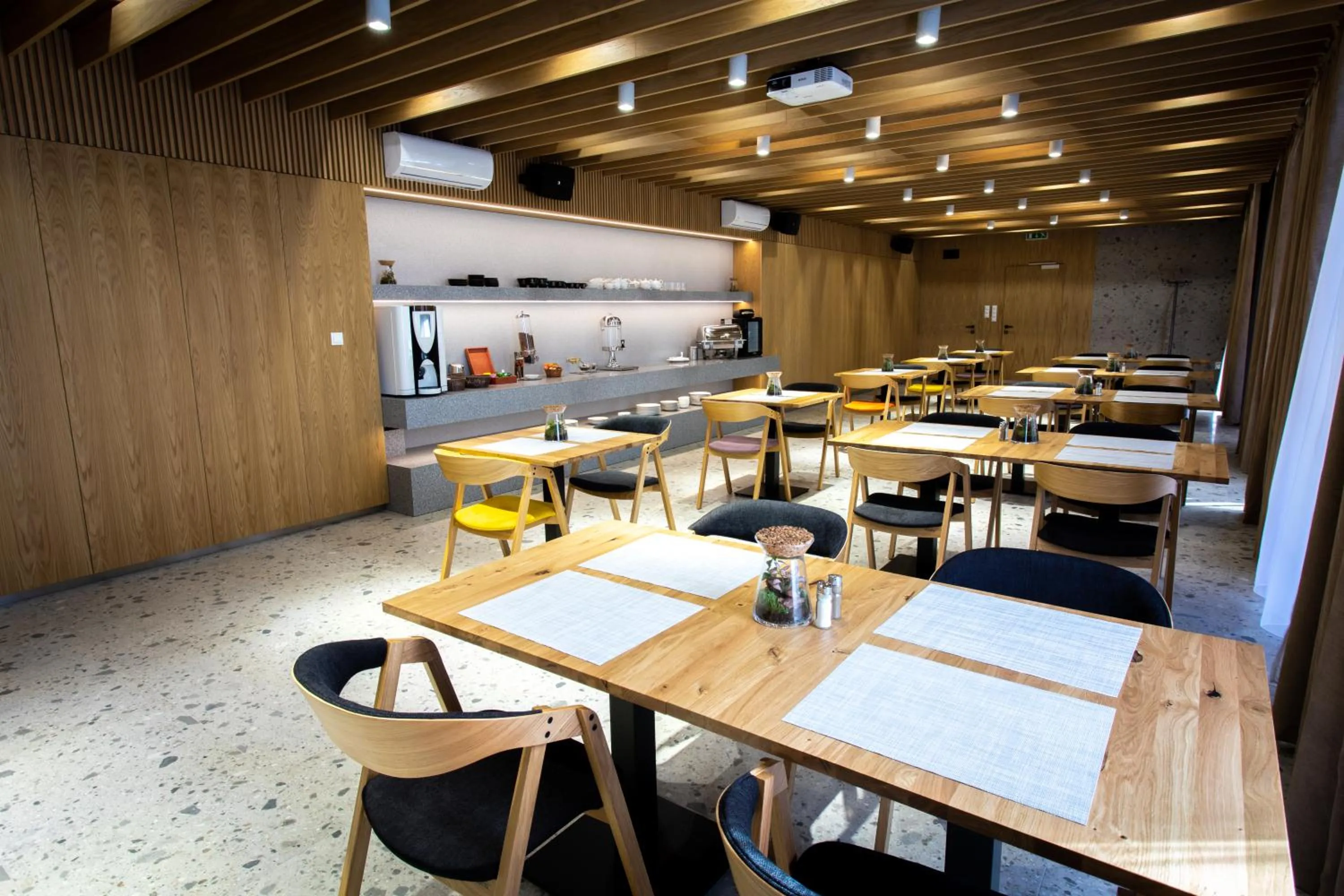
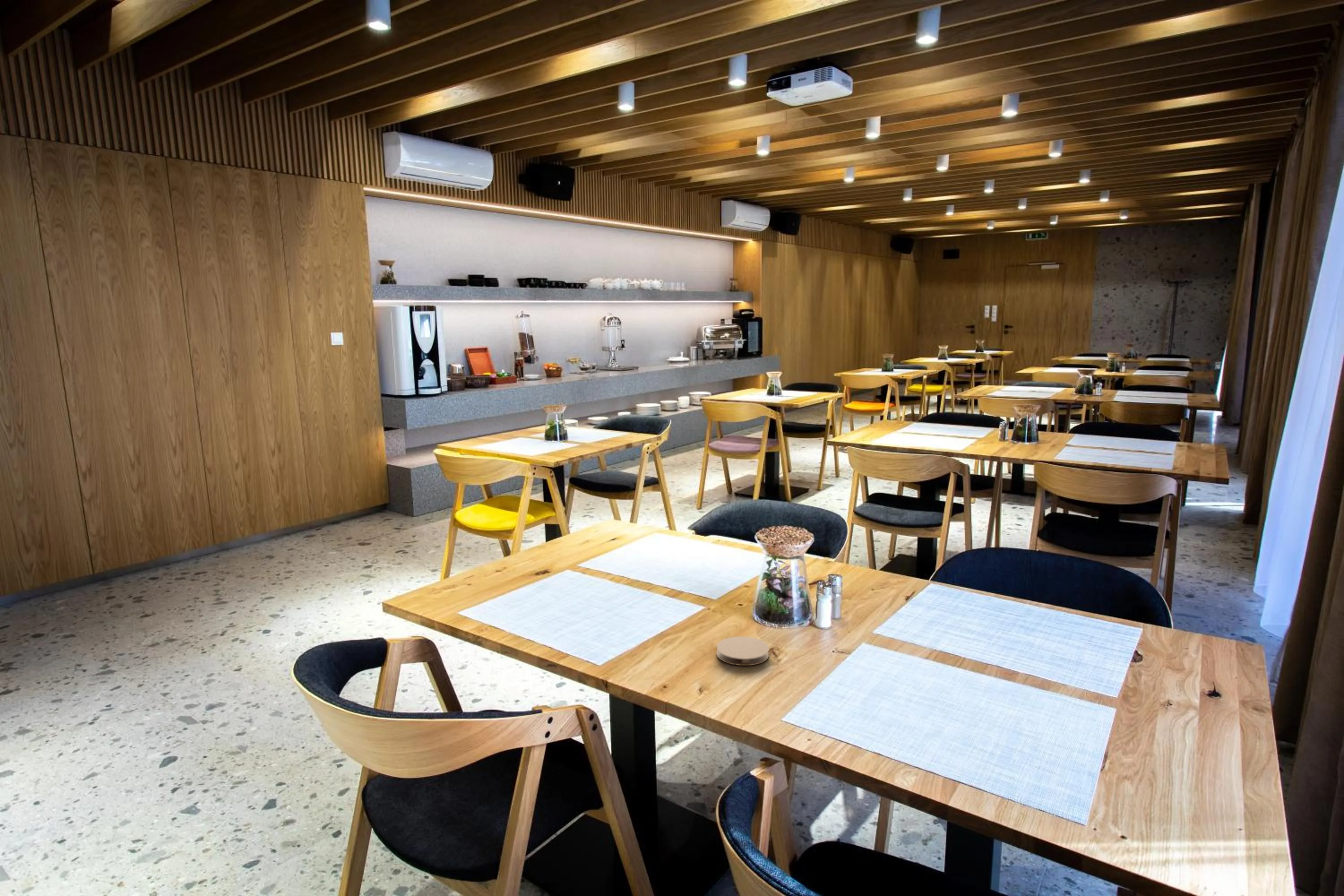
+ coaster (742, 650)
